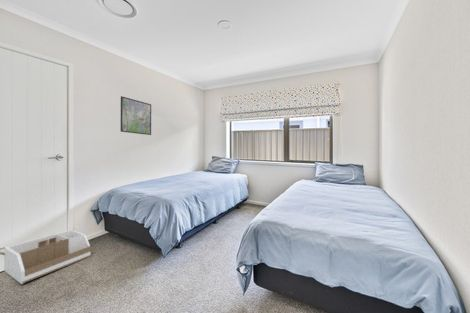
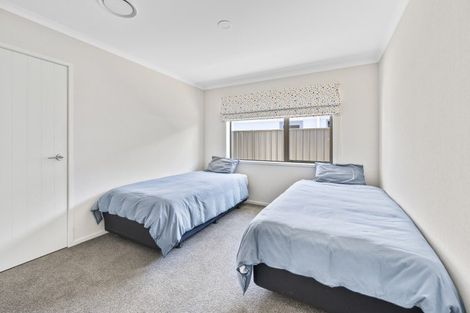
- storage bin (48, 252)
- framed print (137, 117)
